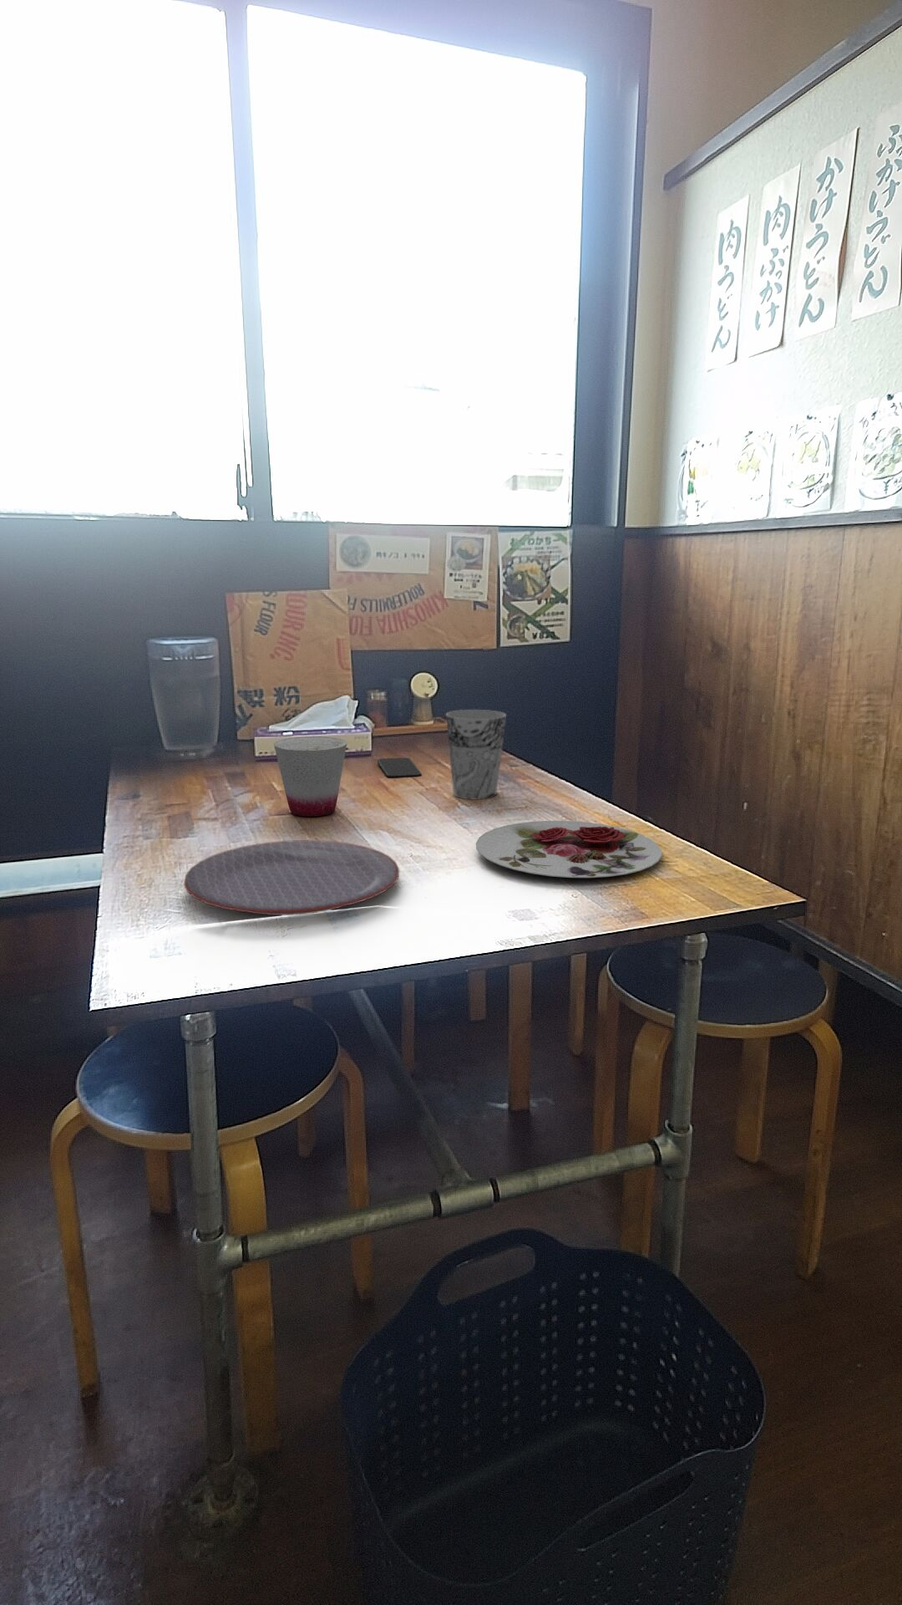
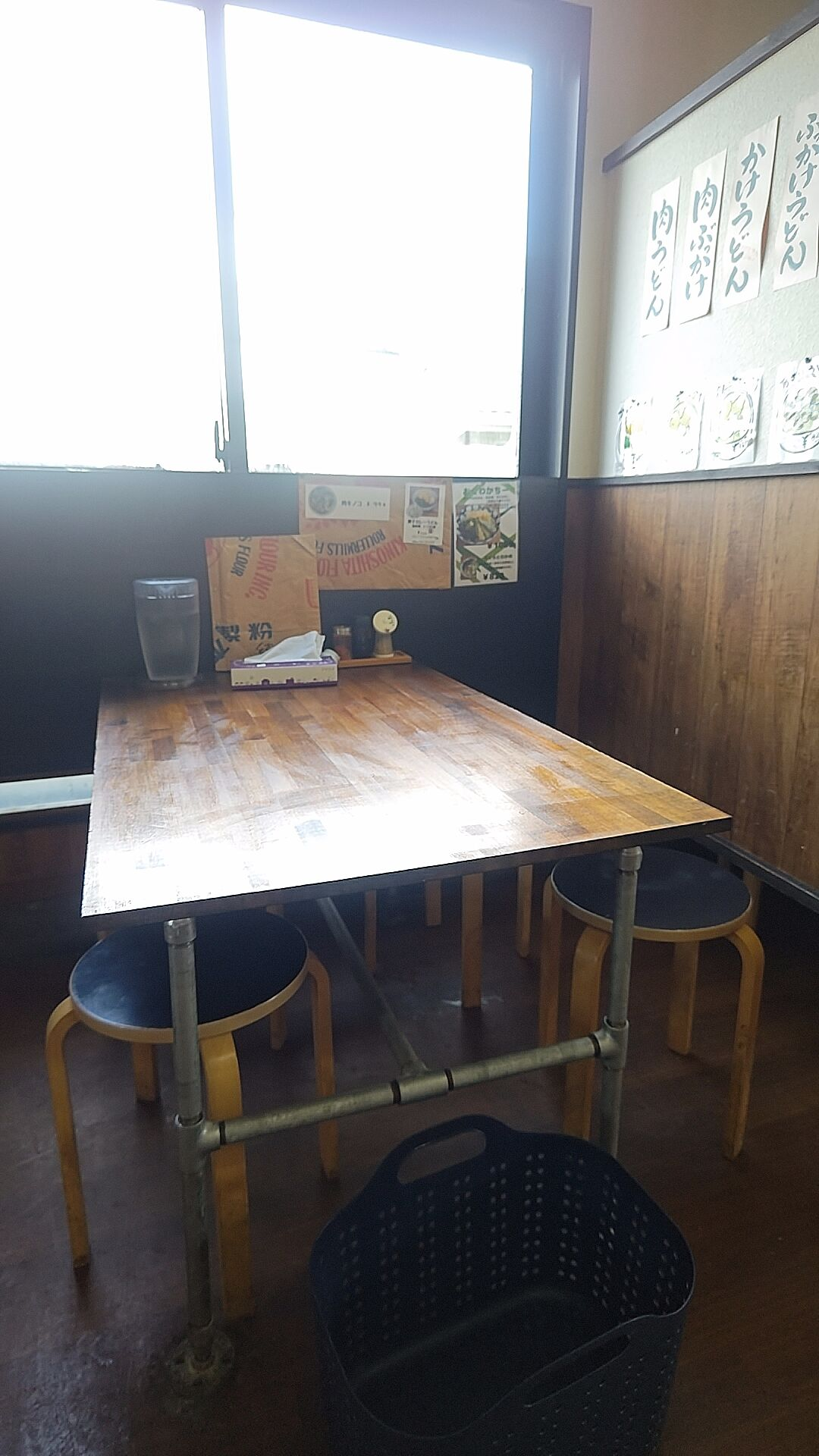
- plate (294, 880)
- smartphone (399, 767)
- plate (567, 845)
- cup (312, 777)
- cup (475, 754)
